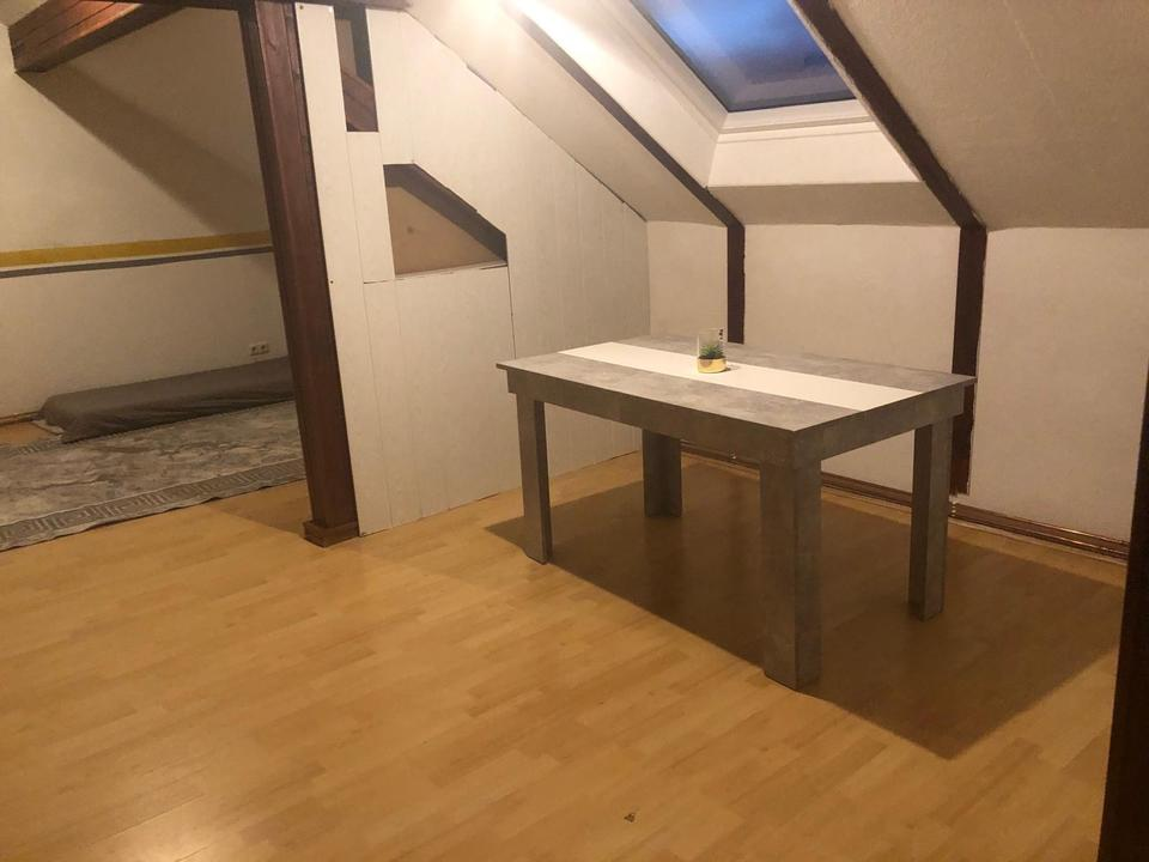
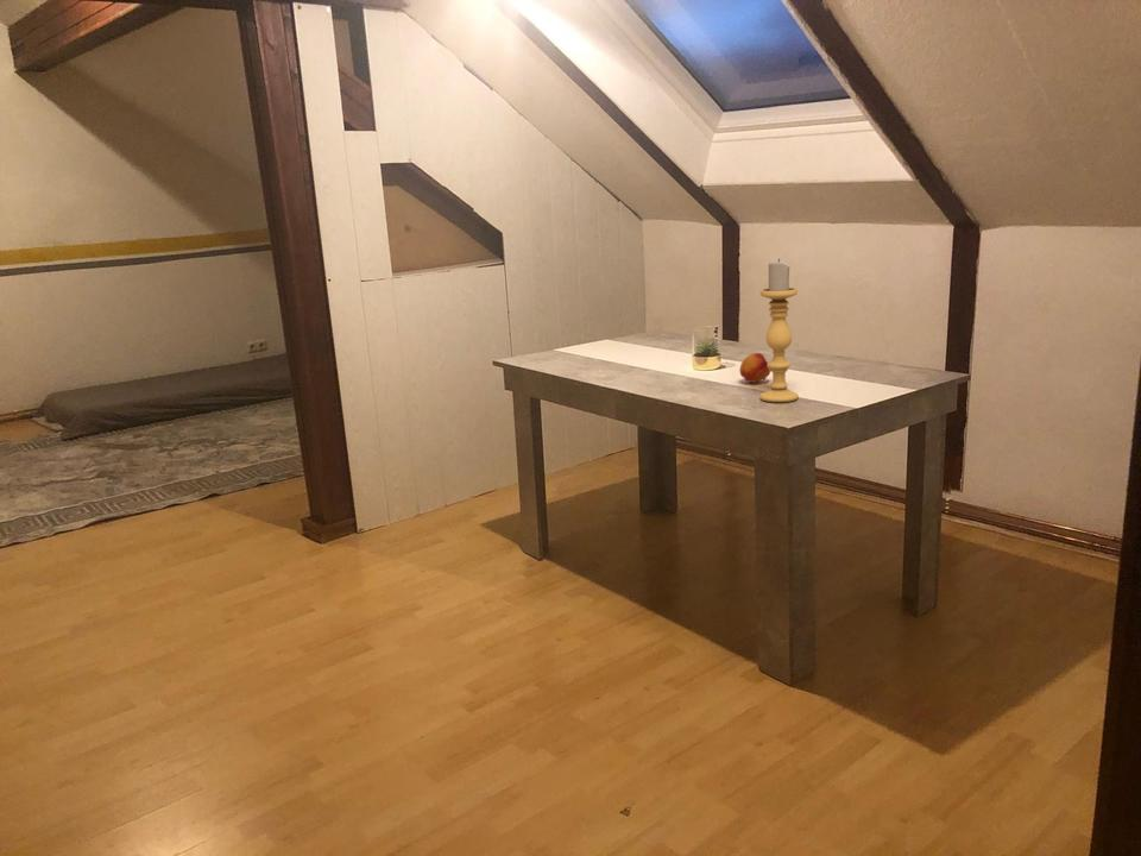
+ fruit (755, 367)
+ candle holder (778, 329)
